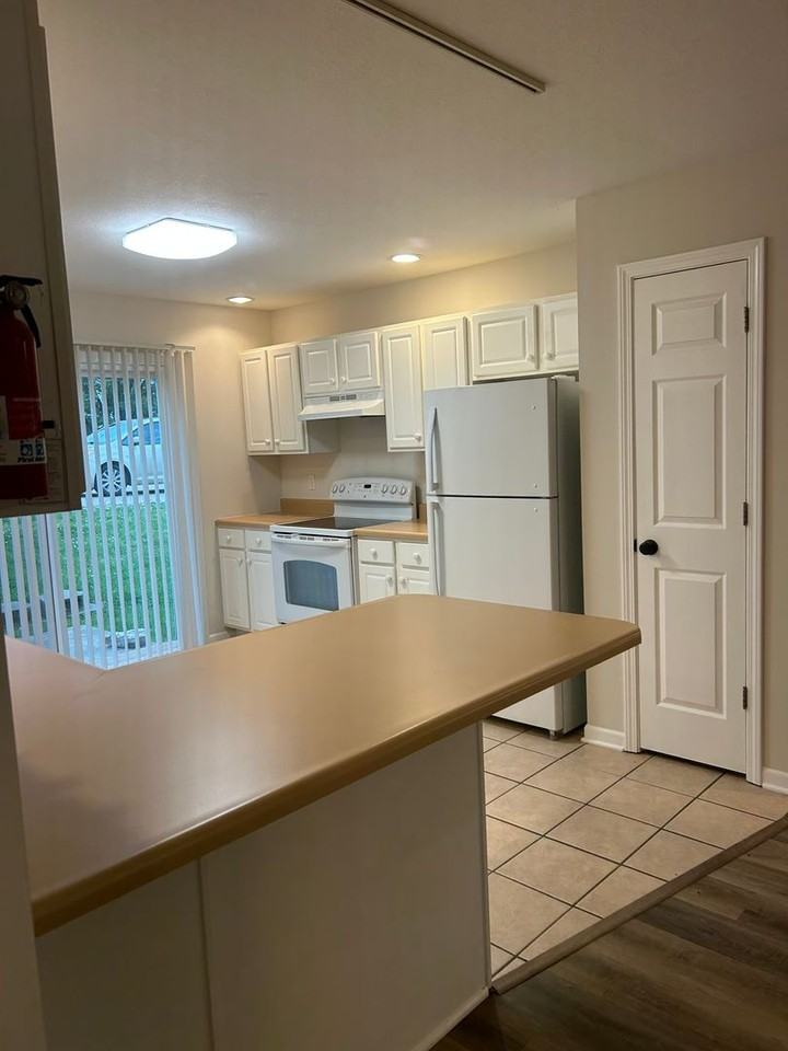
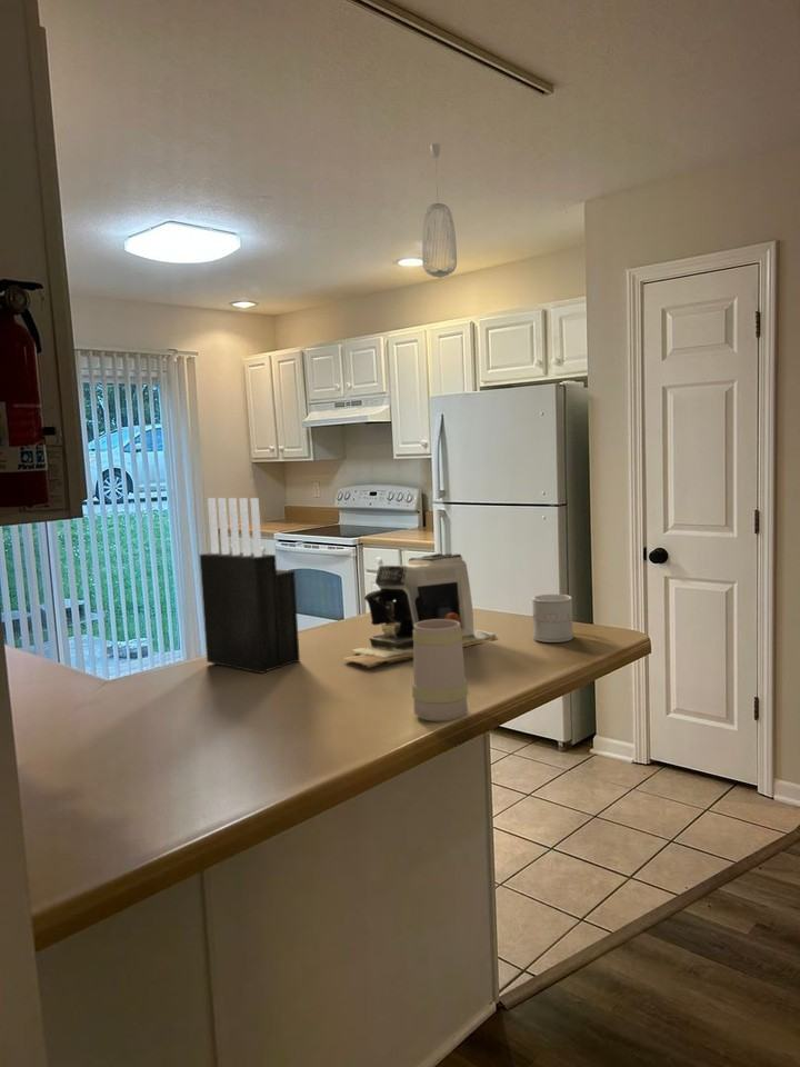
+ mug (443, 664)
+ pendant light (439, 212)
+ mug (554, 616)
+ knife block (251, 579)
+ coffee maker (423, 602)
